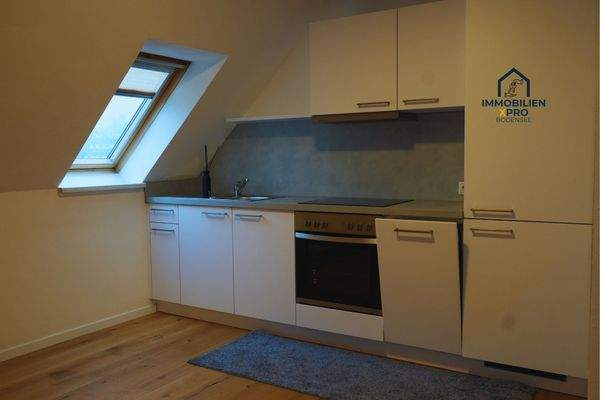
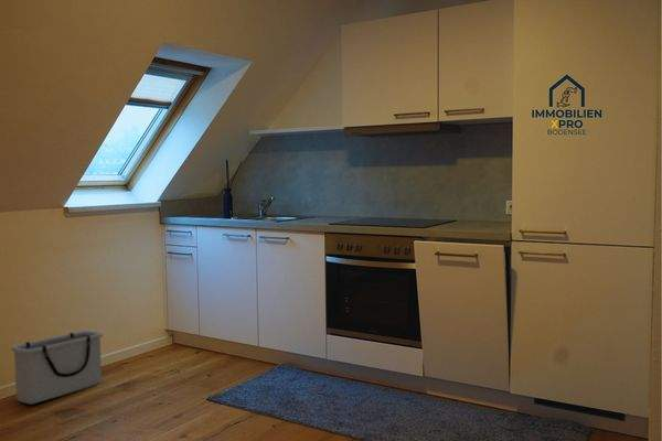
+ storage bin (60, 365)
